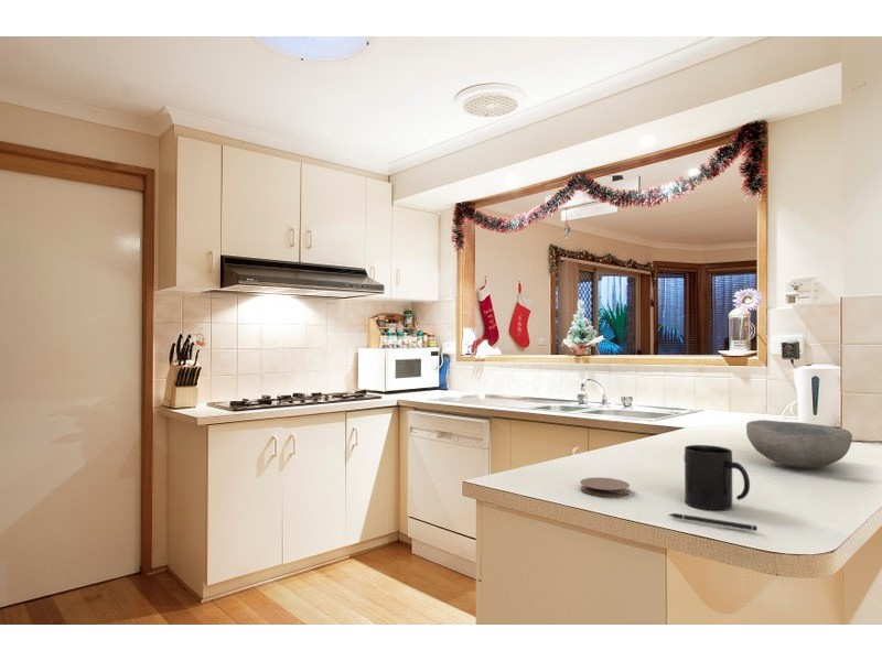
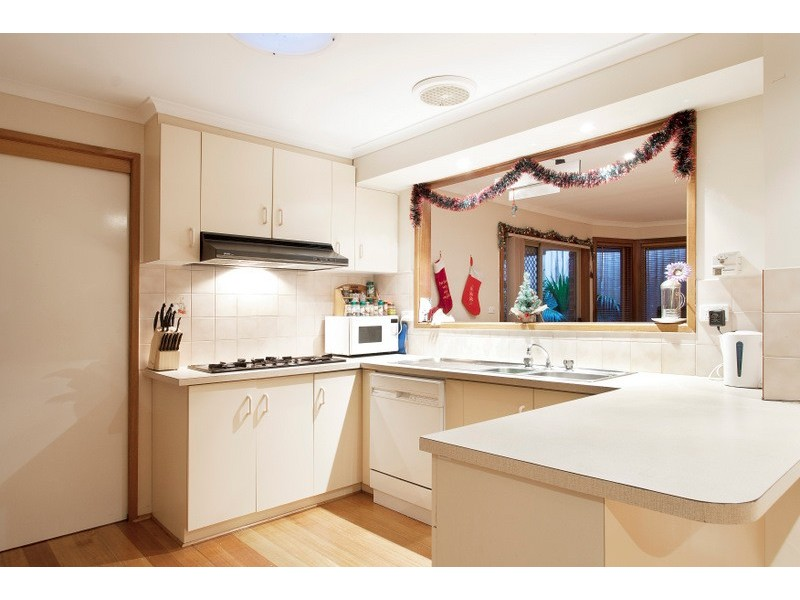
- coaster (604, 486)
- pen (710, 521)
- bowl (797, 445)
- mug (717, 478)
